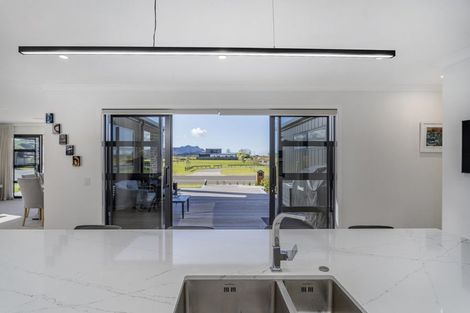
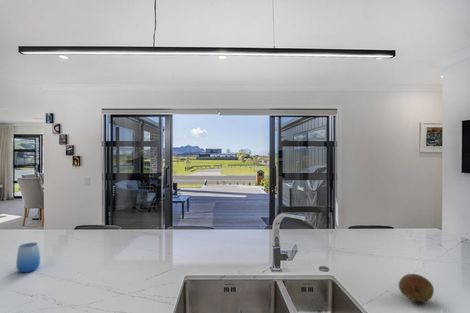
+ fruit (415, 286)
+ cup (28, 257)
